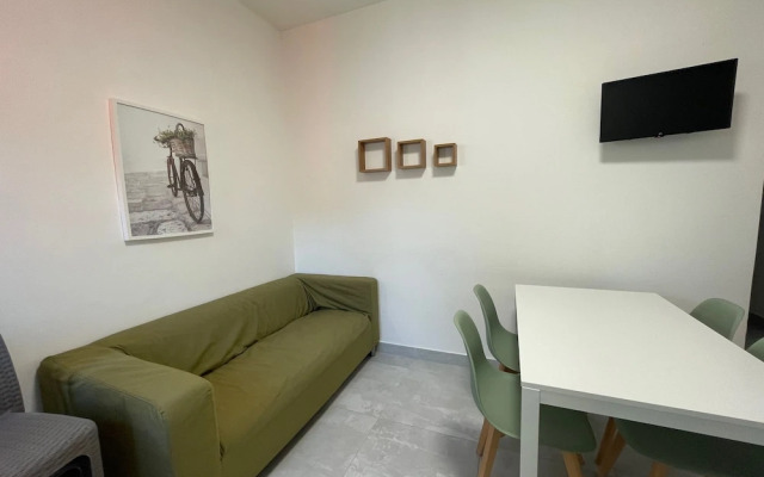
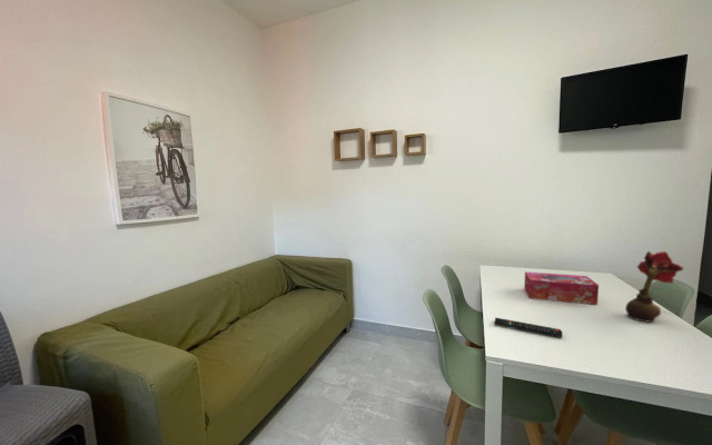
+ remote control (526, 327)
+ tissue box (557, 287)
+ flower (651, 284)
